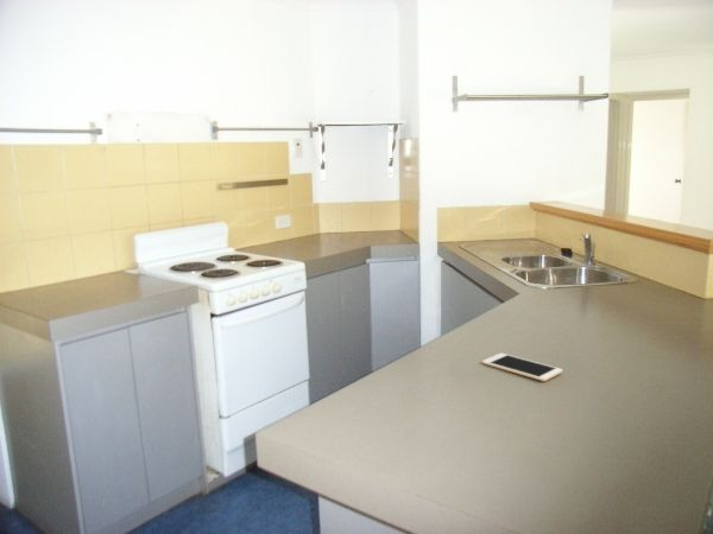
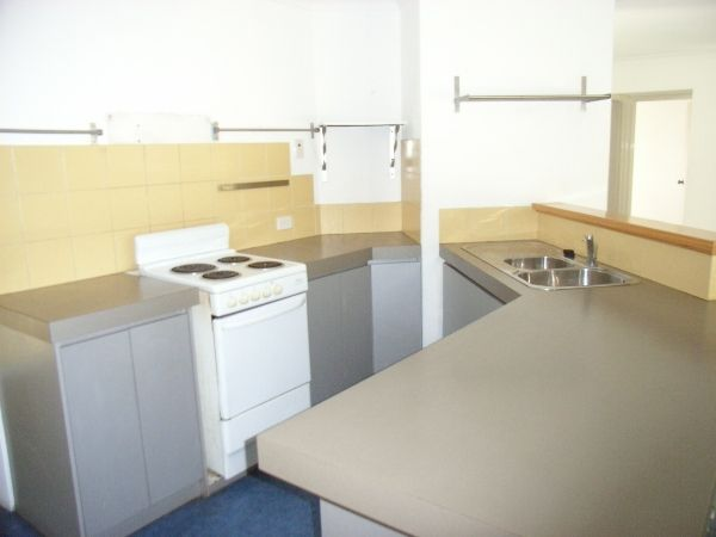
- cell phone (520, 365)
